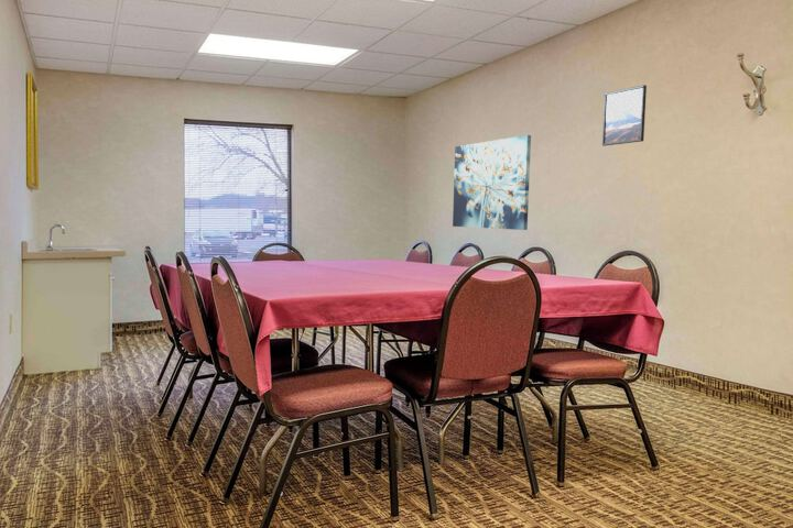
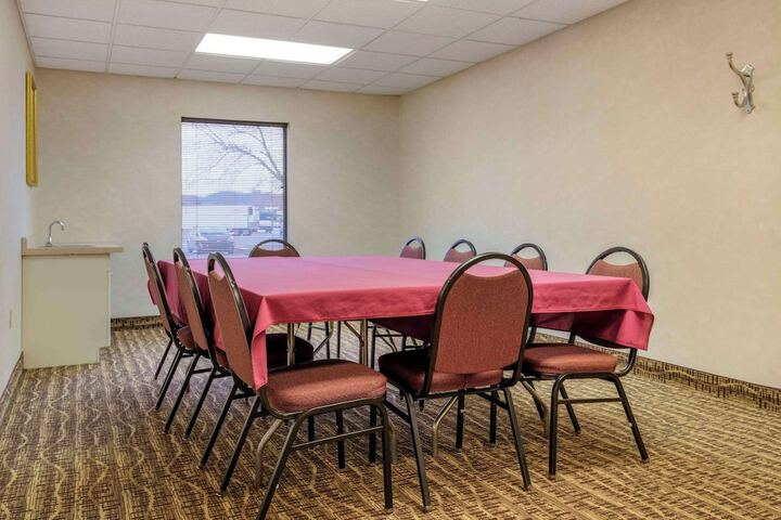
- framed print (623, 117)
- wall art (488, 185)
